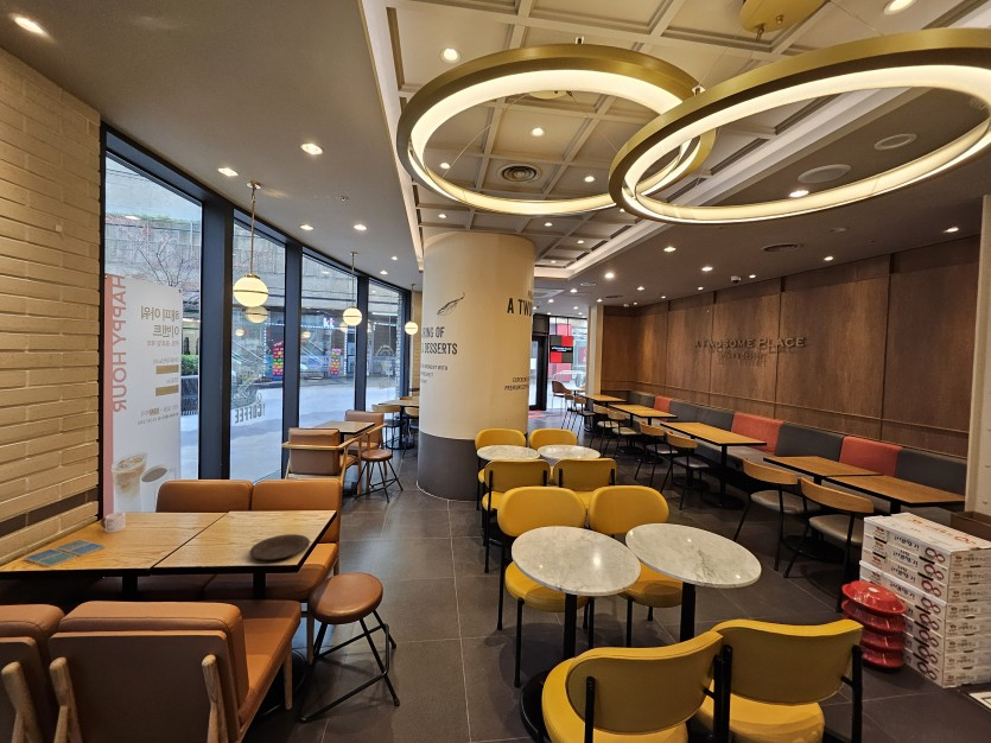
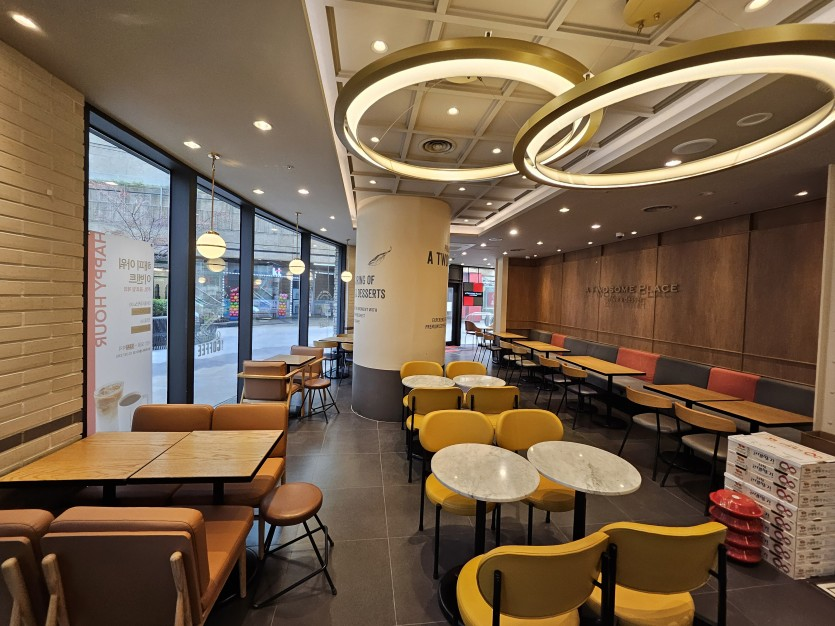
- drink coaster (65, 553)
- plate (280, 548)
- mug (112, 522)
